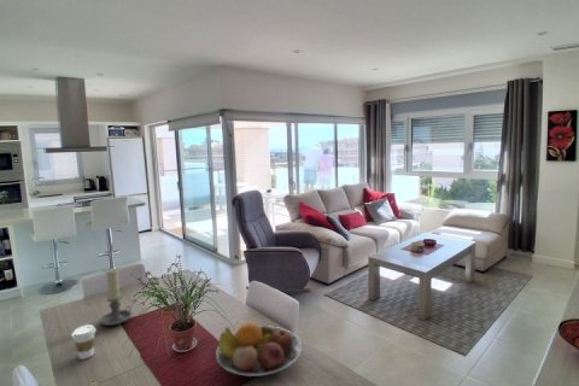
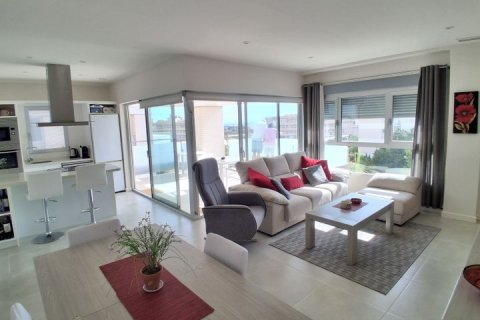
- fruit bowl (258, 344)
- candle holder (116, 293)
- coffee cup (84, 341)
